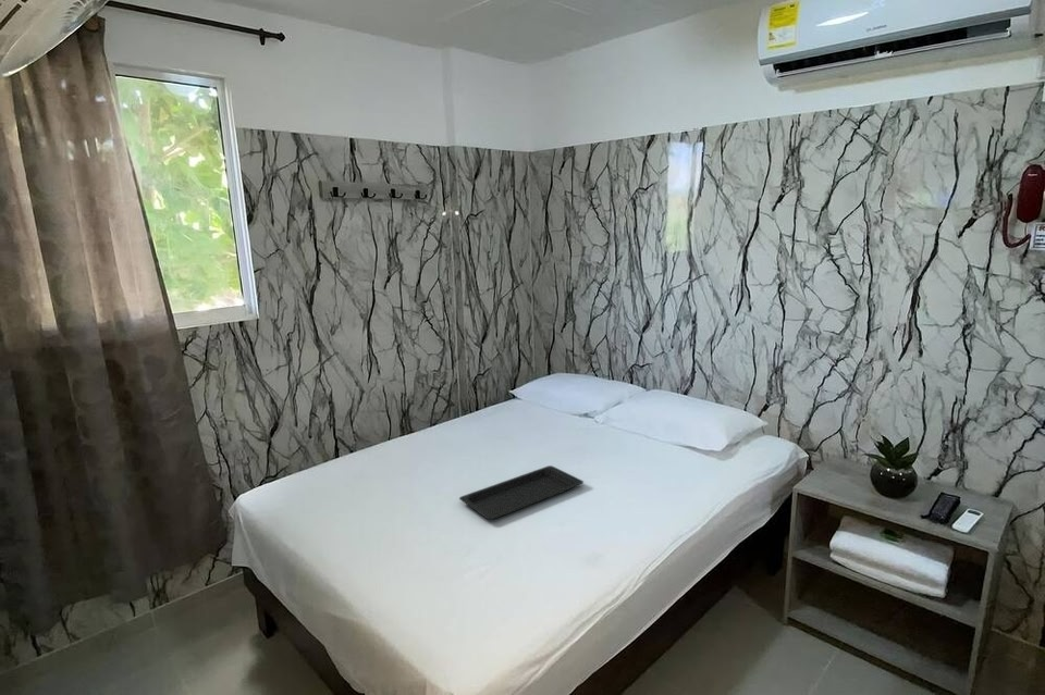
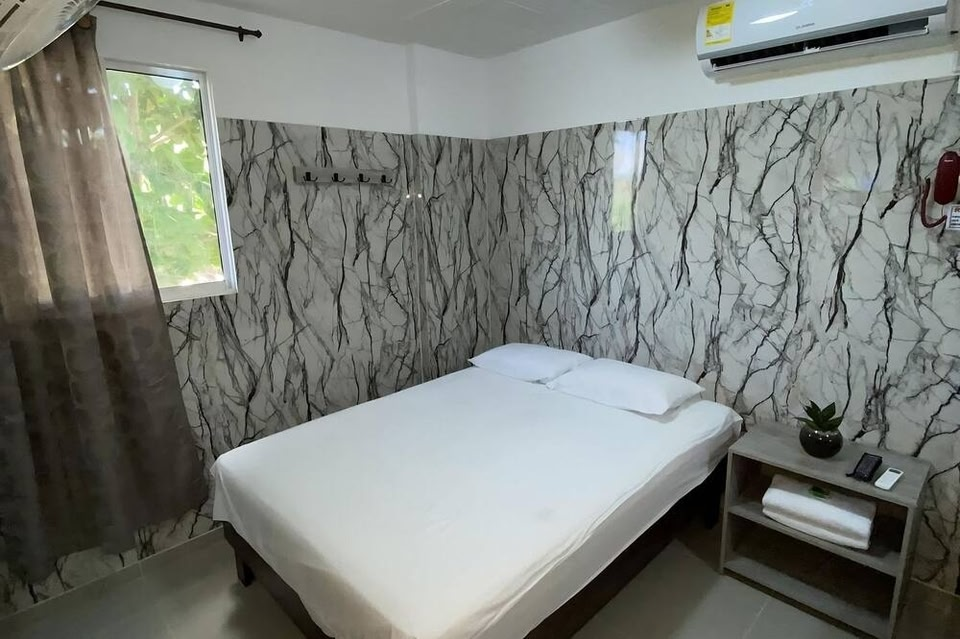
- serving tray (522, 492)
